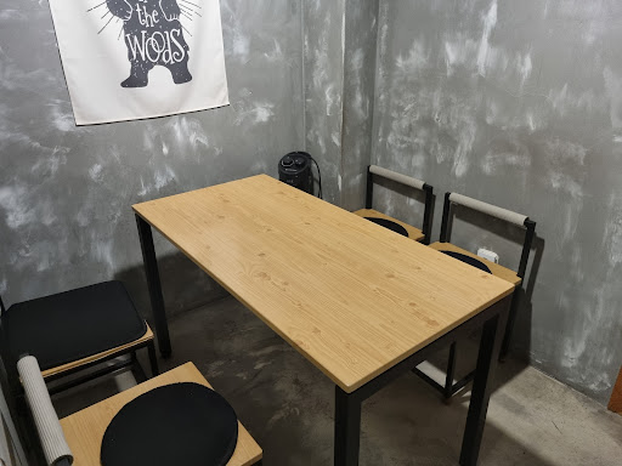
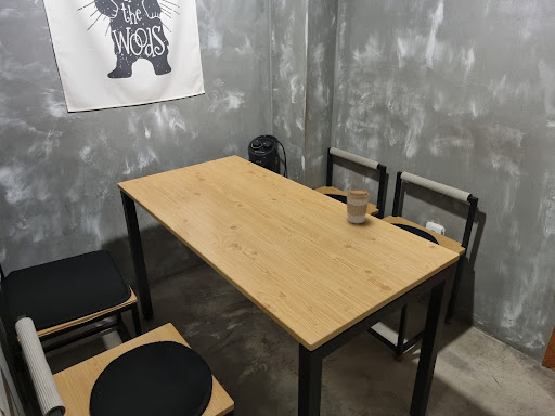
+ coffee cup (357, 205)
